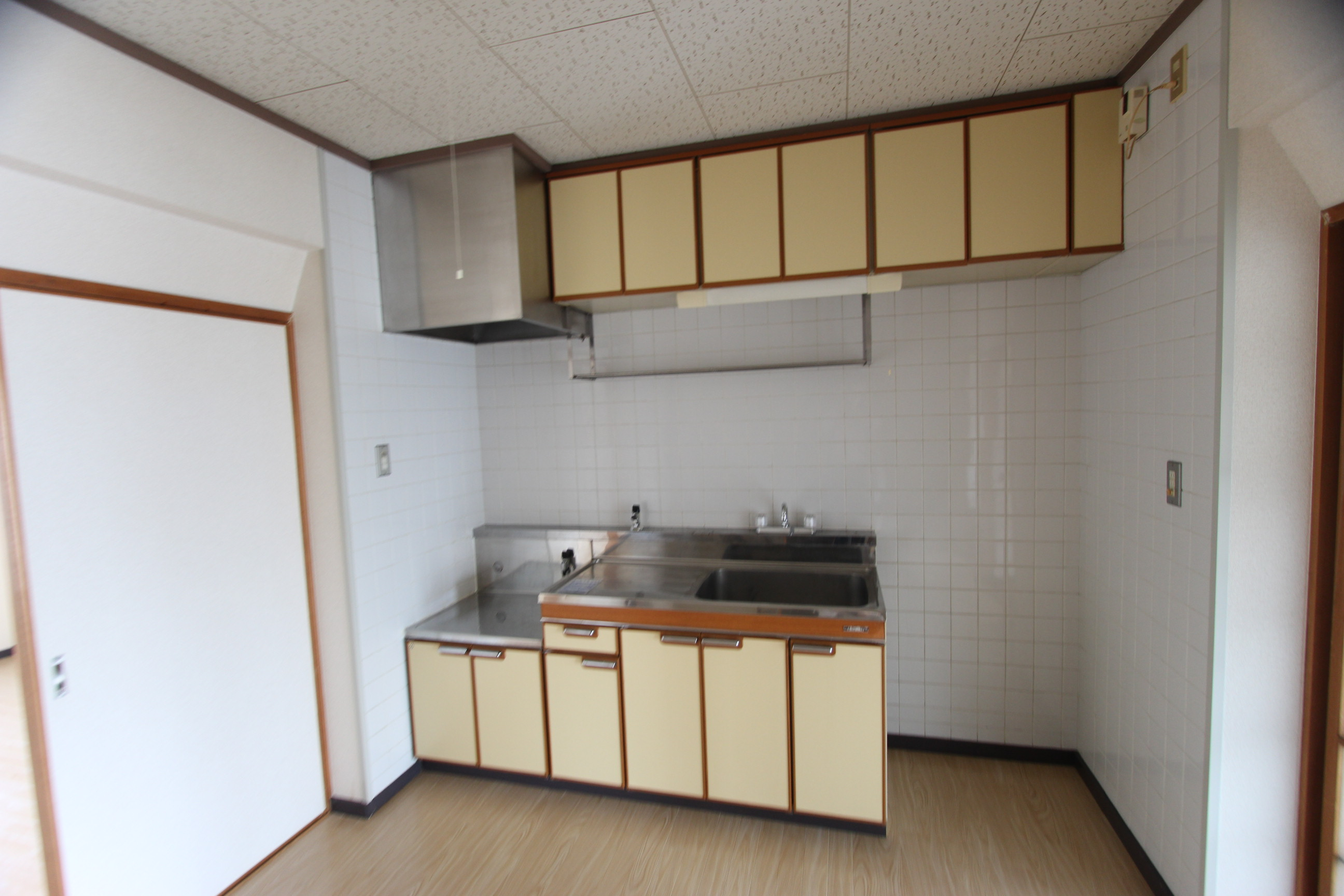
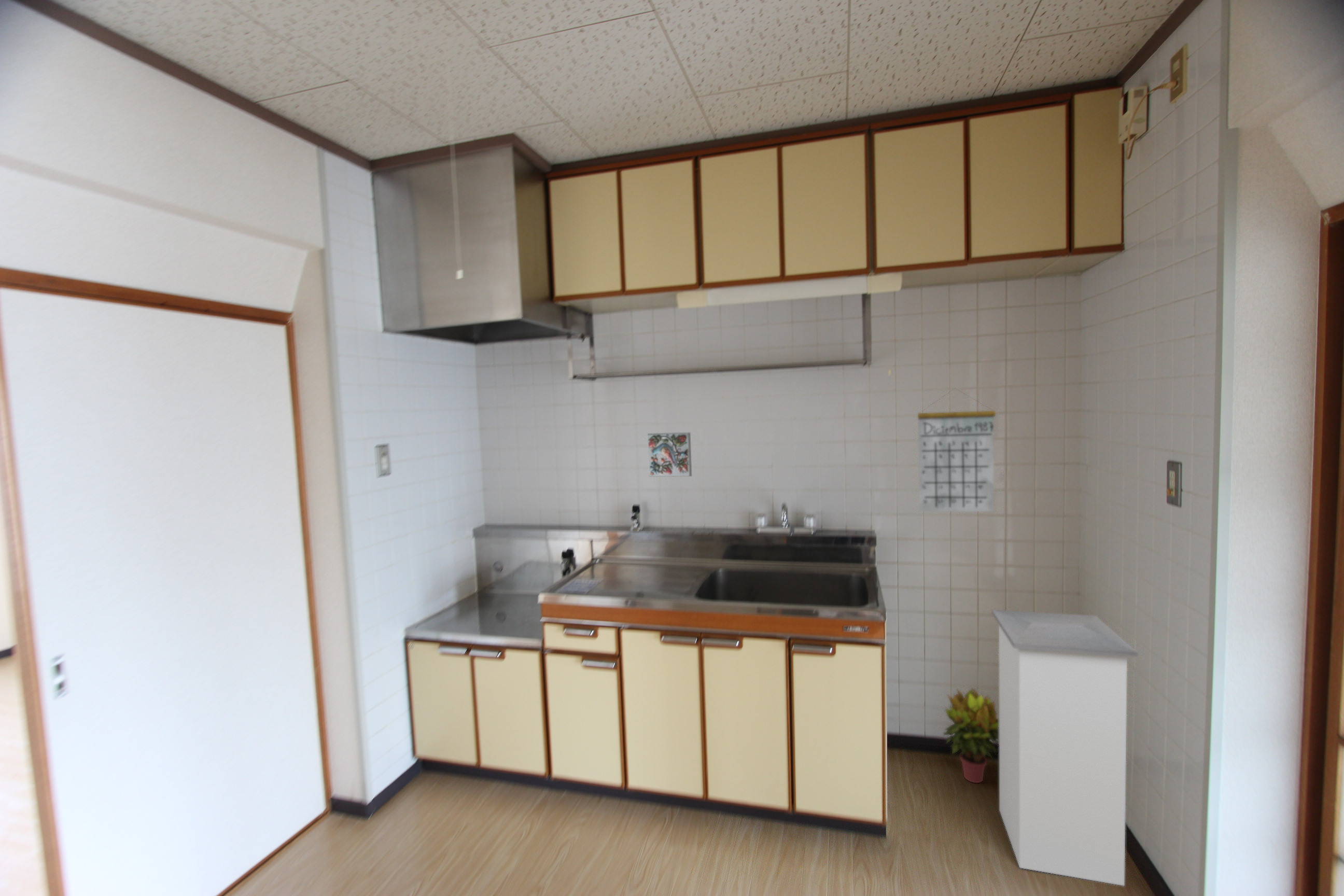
+ decorative tile (669, 455)
+ calendar (956, 450)
+ potted plant (974, 735)
+ trash can (1057, 736)
